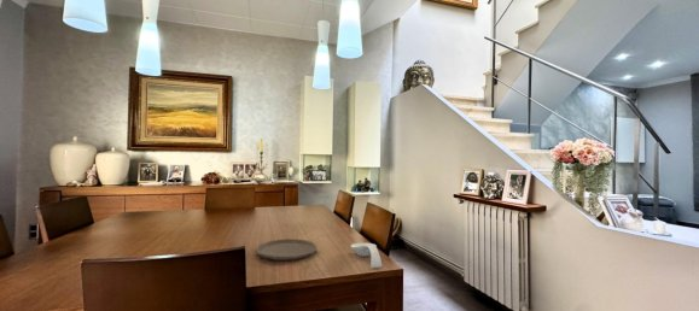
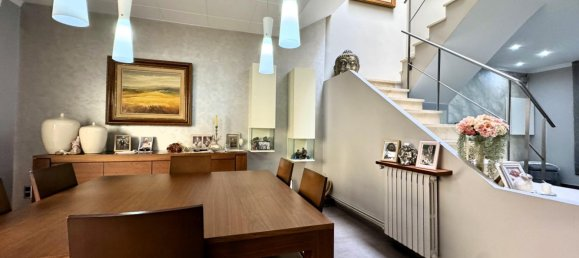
- plate (286, 248)
- spoon rest (367, 250)
